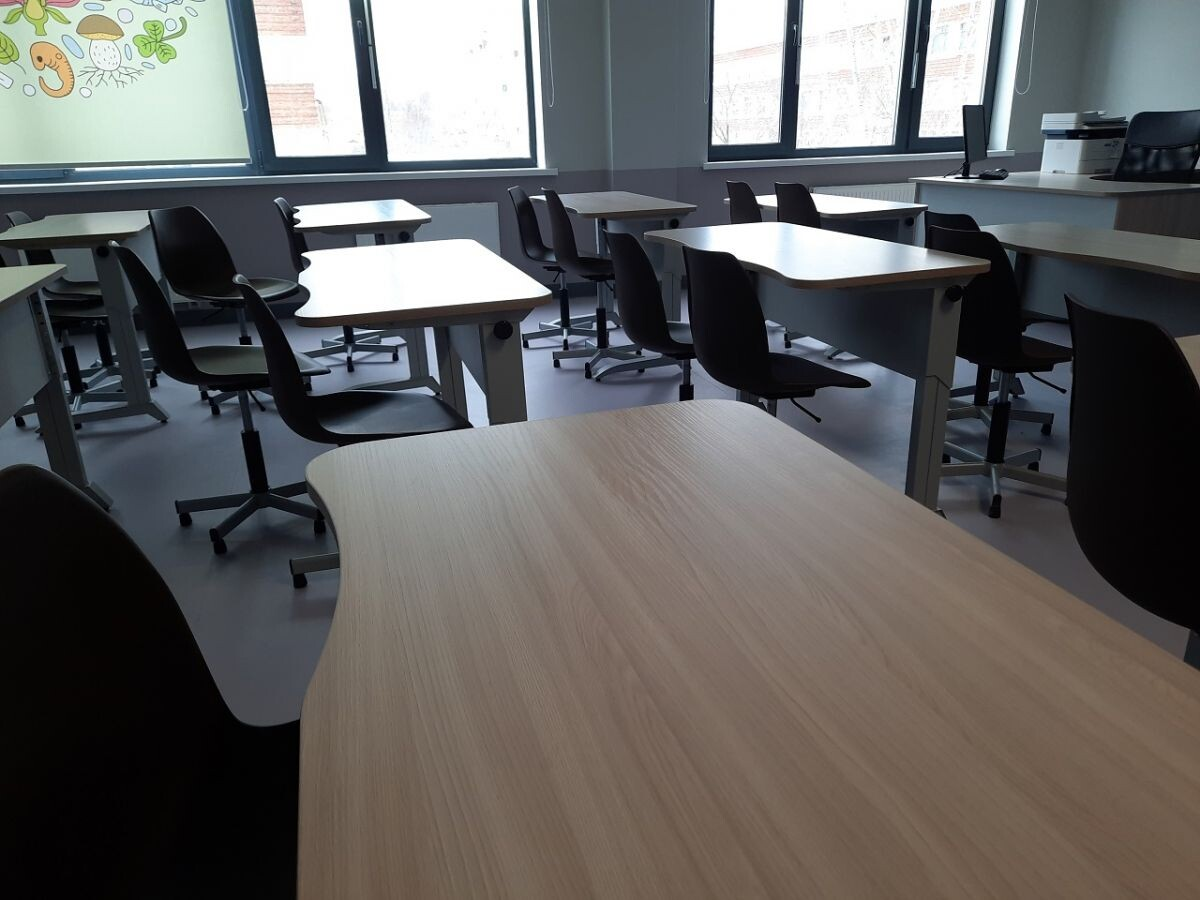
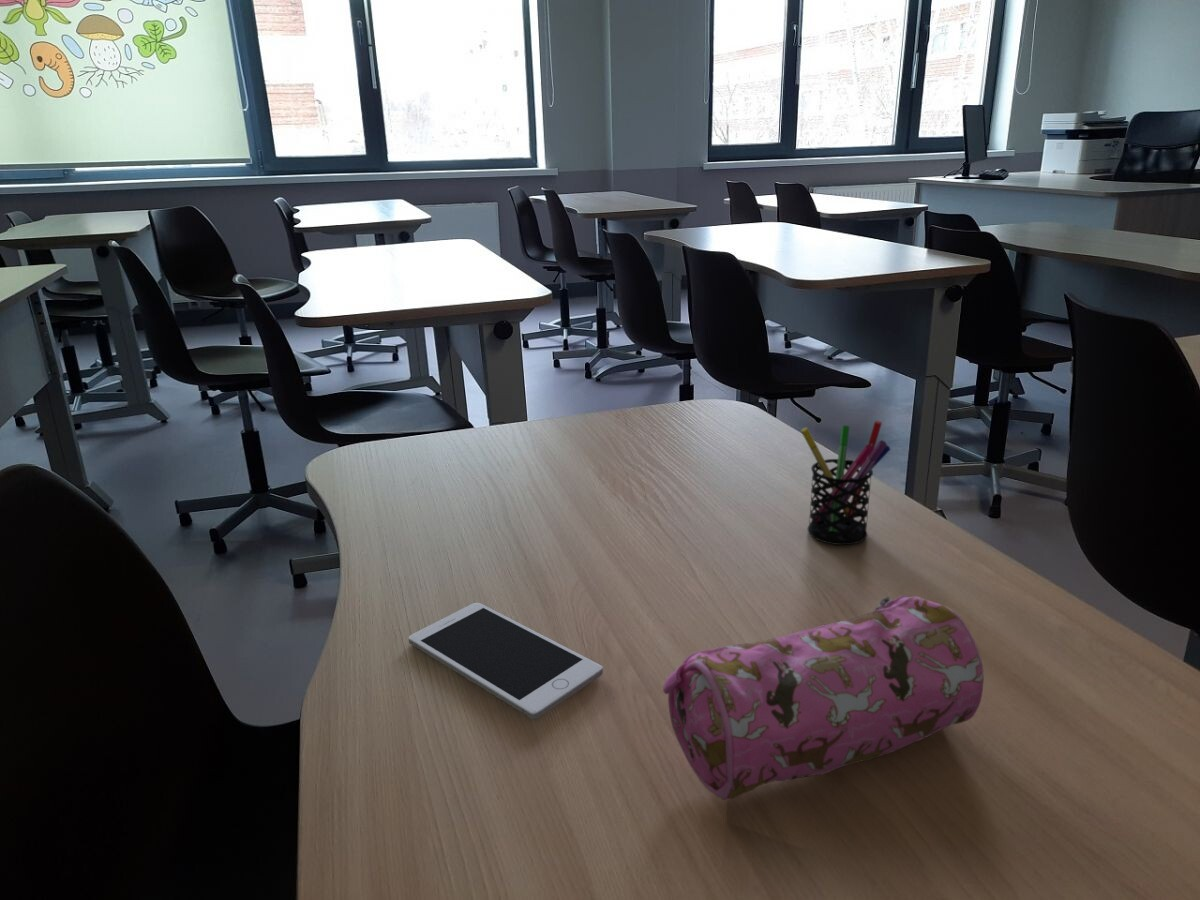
+ cell phone (502, 654)
+ pencil case (823, 690)
+ pen holder (844, 475)
